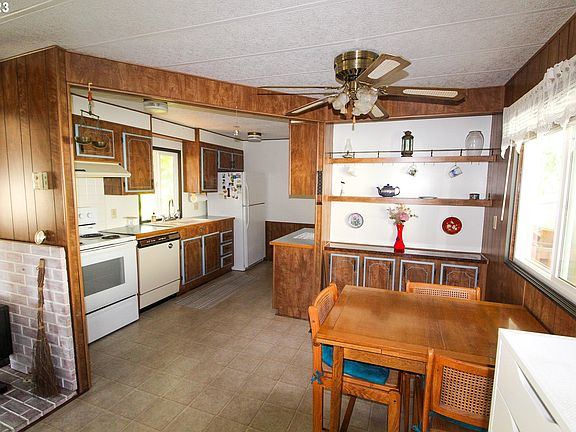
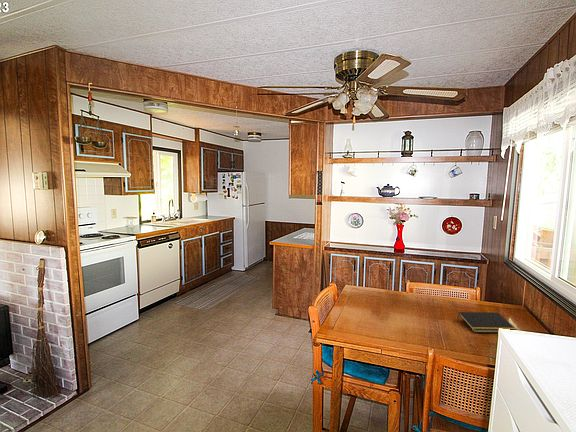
+ notepad (486, 321)
